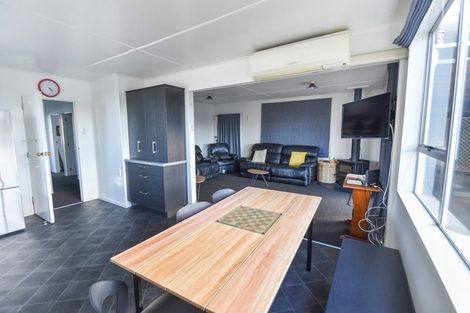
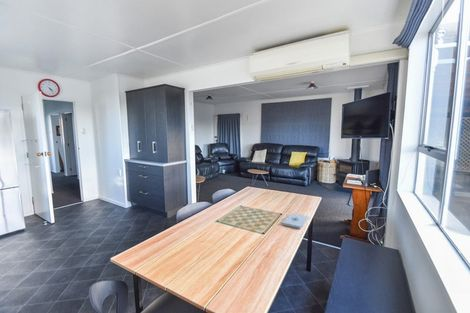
+ notepad (295, 220)
